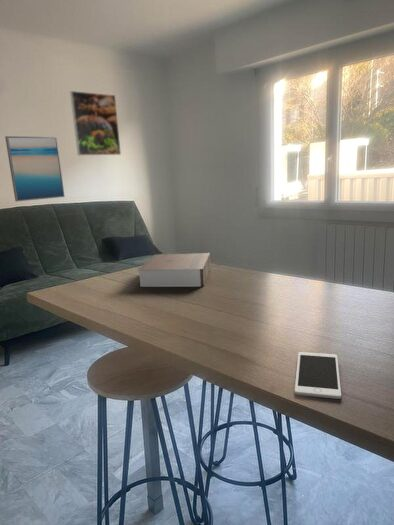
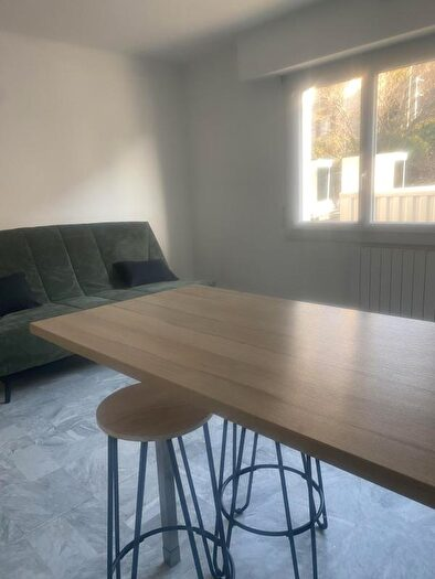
- cell phone (317, 372)
- book (176, 269)
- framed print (96, 124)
- wall art (36, 168)
